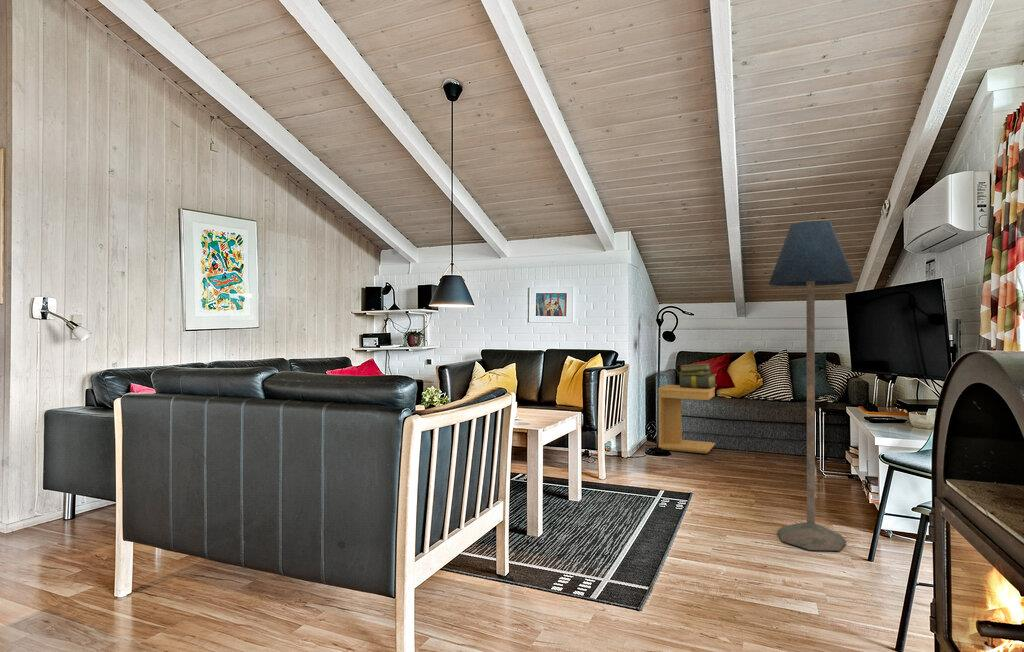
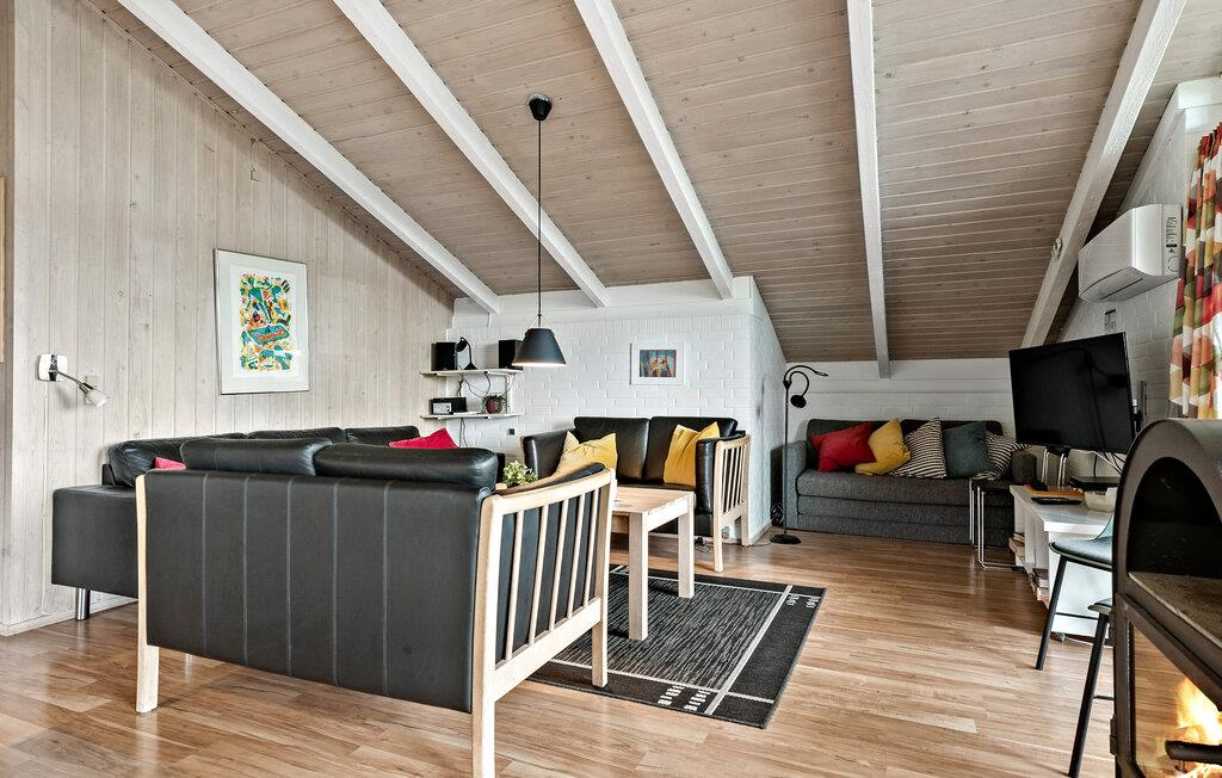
- stack of books (696, 375)
- side table (681, 418)
- floor lamp (810, 381)
